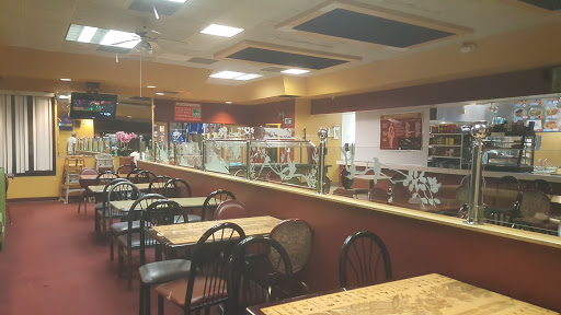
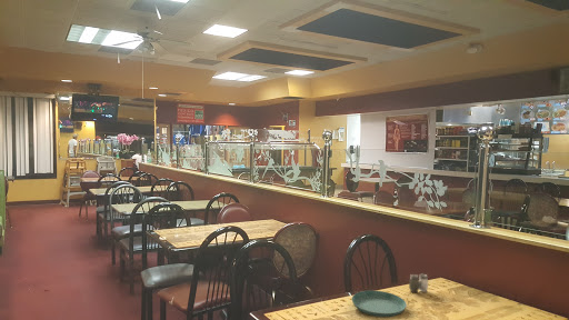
+ salt and pepper shaker (418, 282)
+ saucer (378, 303)
